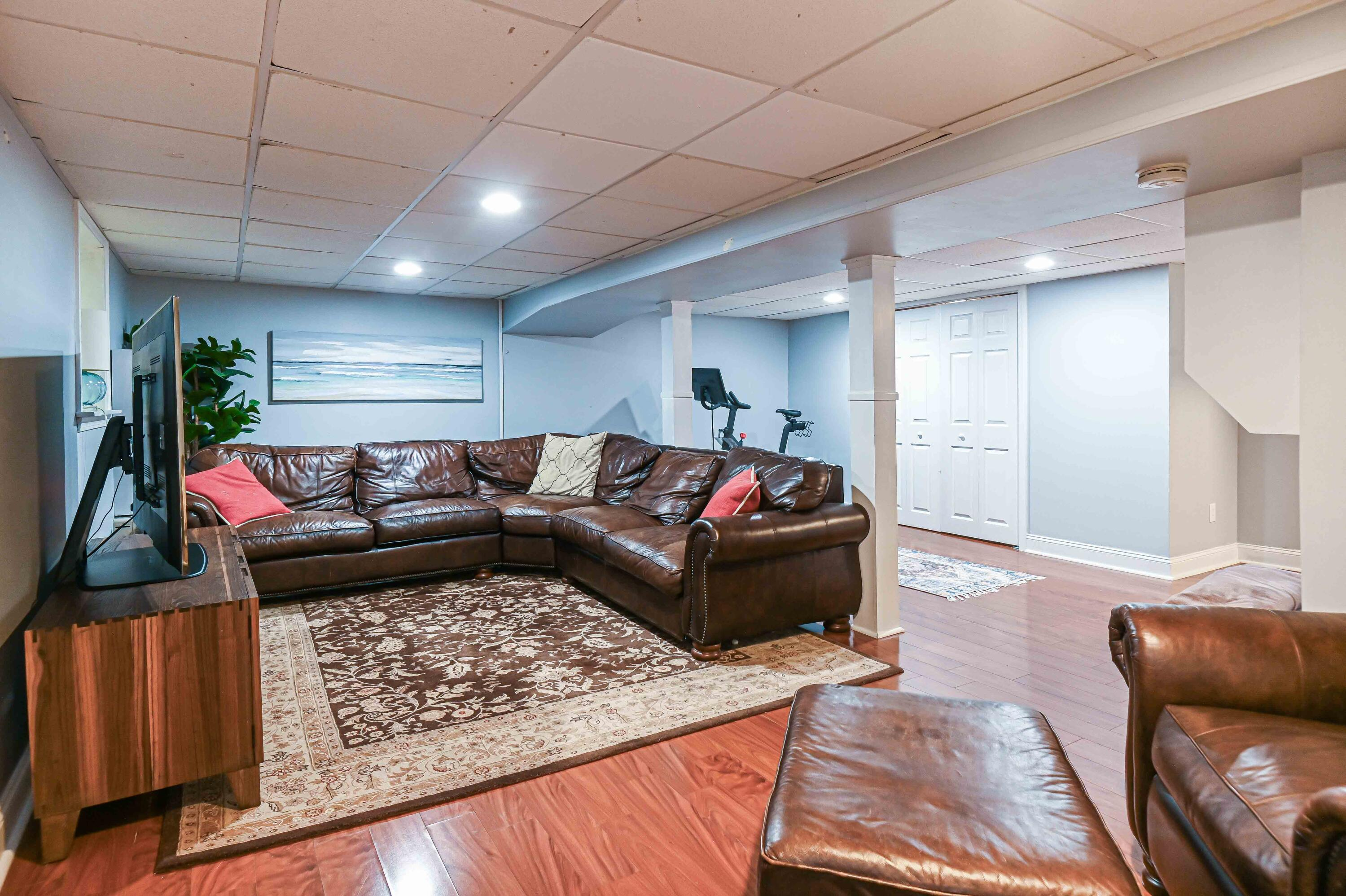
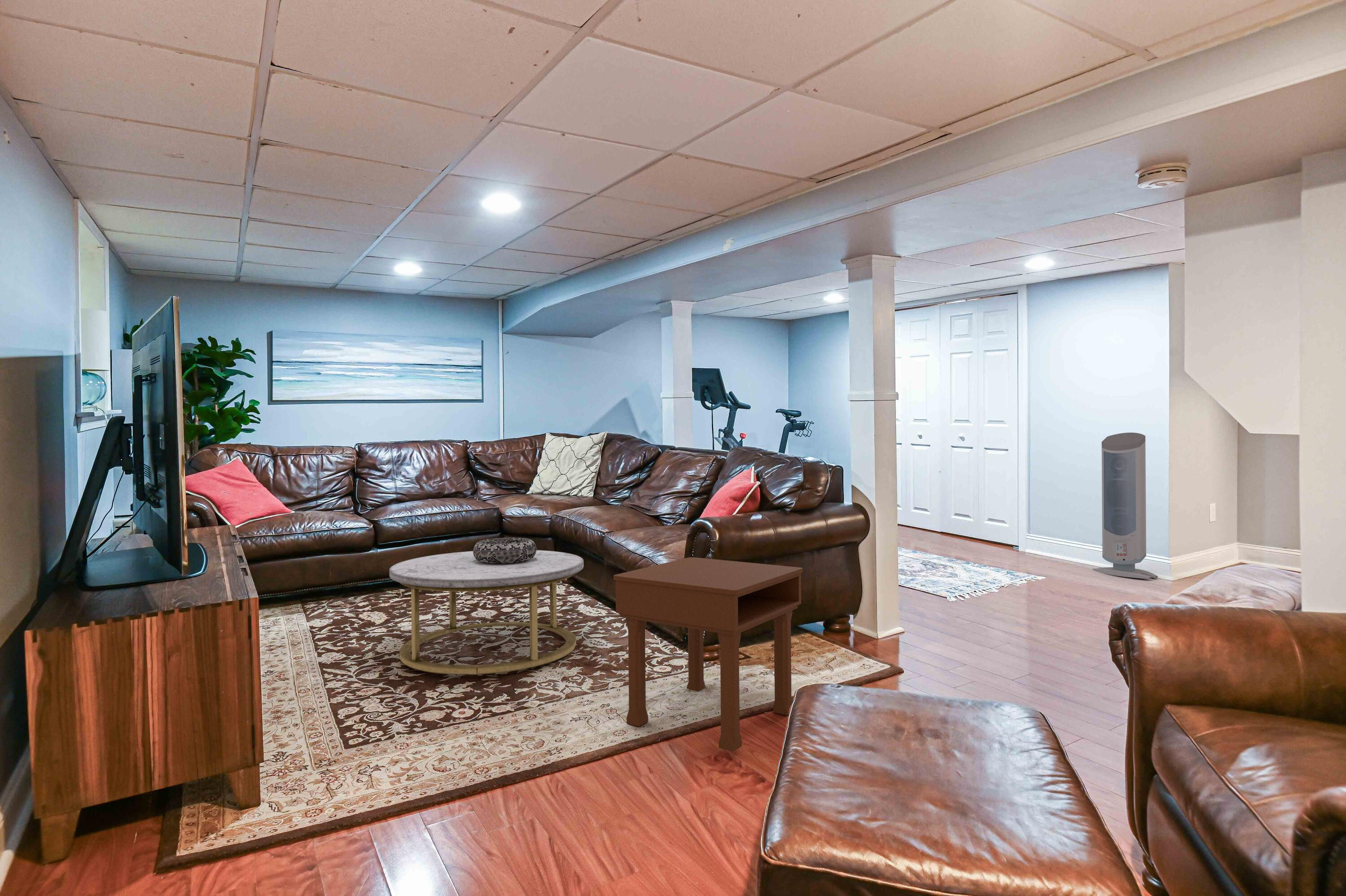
+ decorative bowl (505, 550)
+ coffee table (487, 591)
+ nightstand (703, 644)
+ air purifier (1123, 503)
